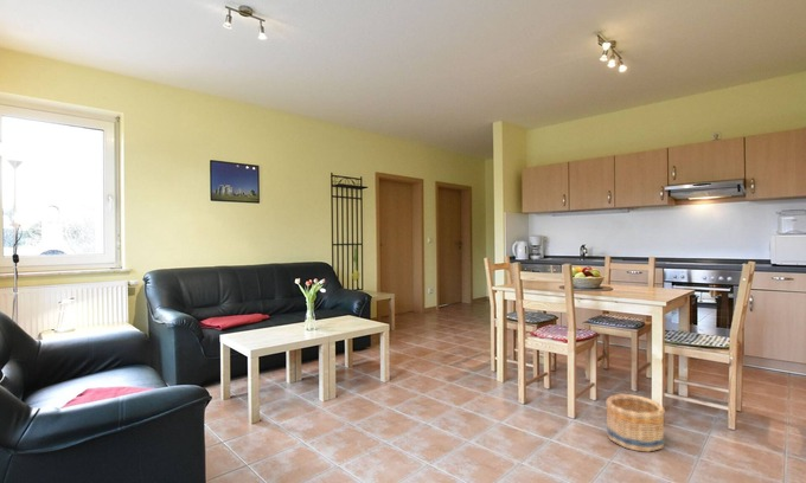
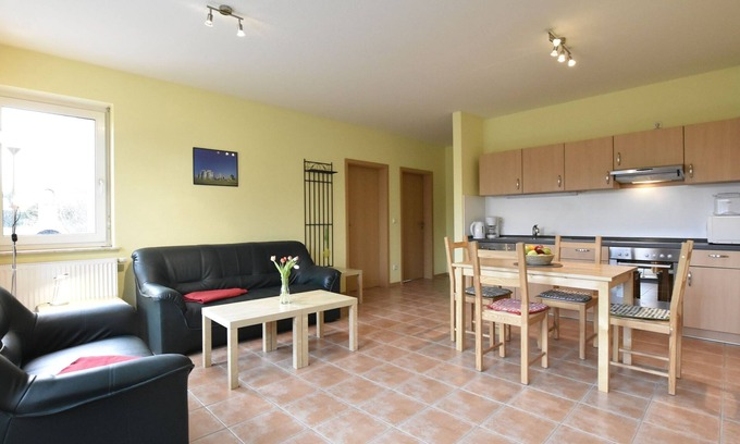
- basket (634, 421)
